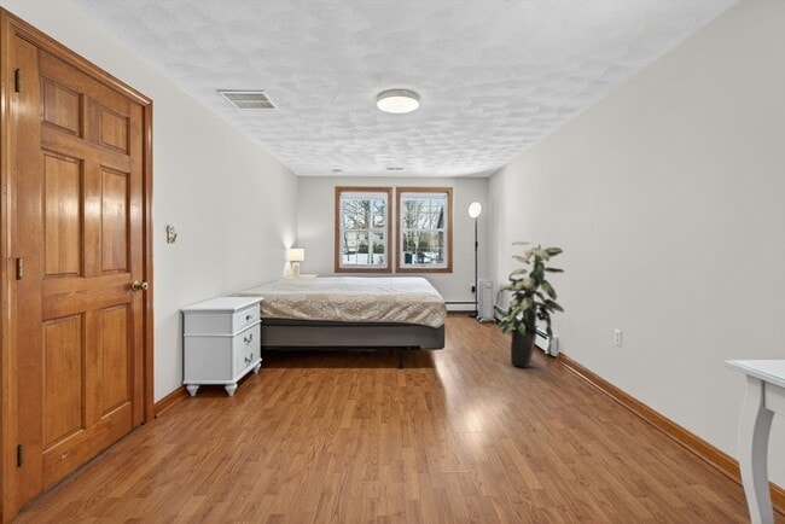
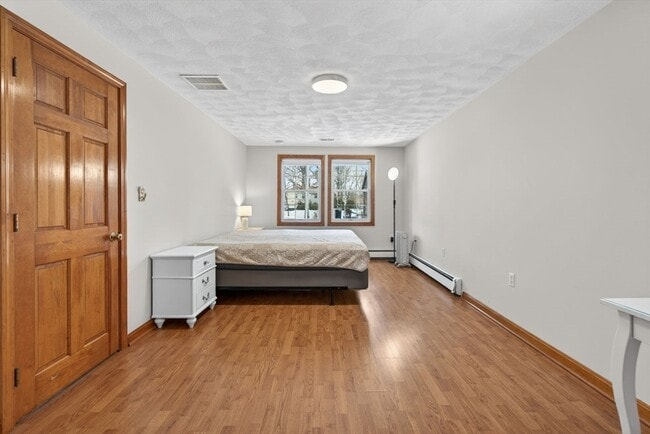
- indoor plant (528, 303)
